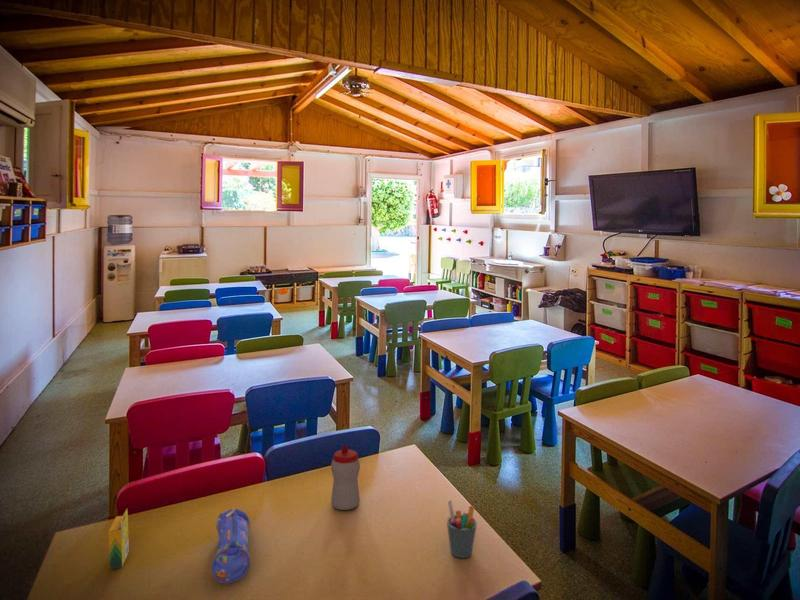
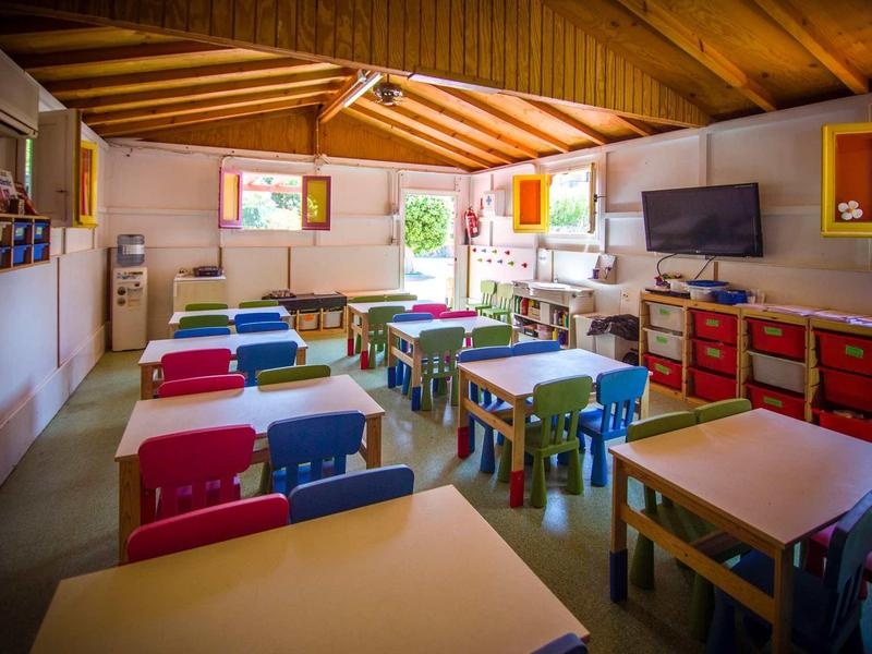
- crayon box (119, 537)
- sippy cup (345, 475)
- pen holder (461, 528)
- pencil case (232, 541)
